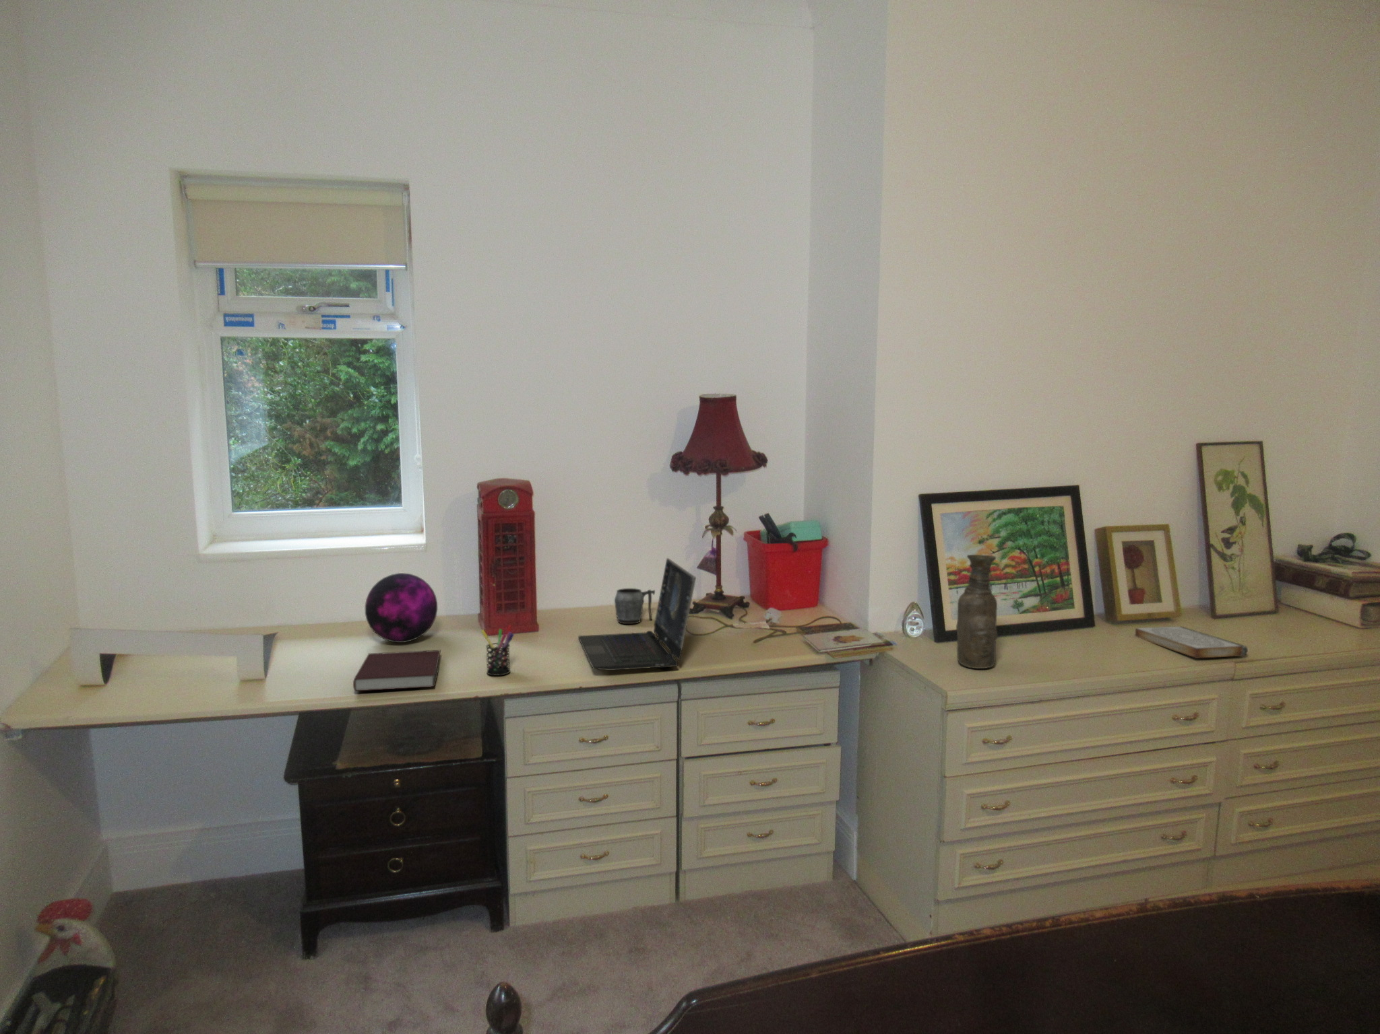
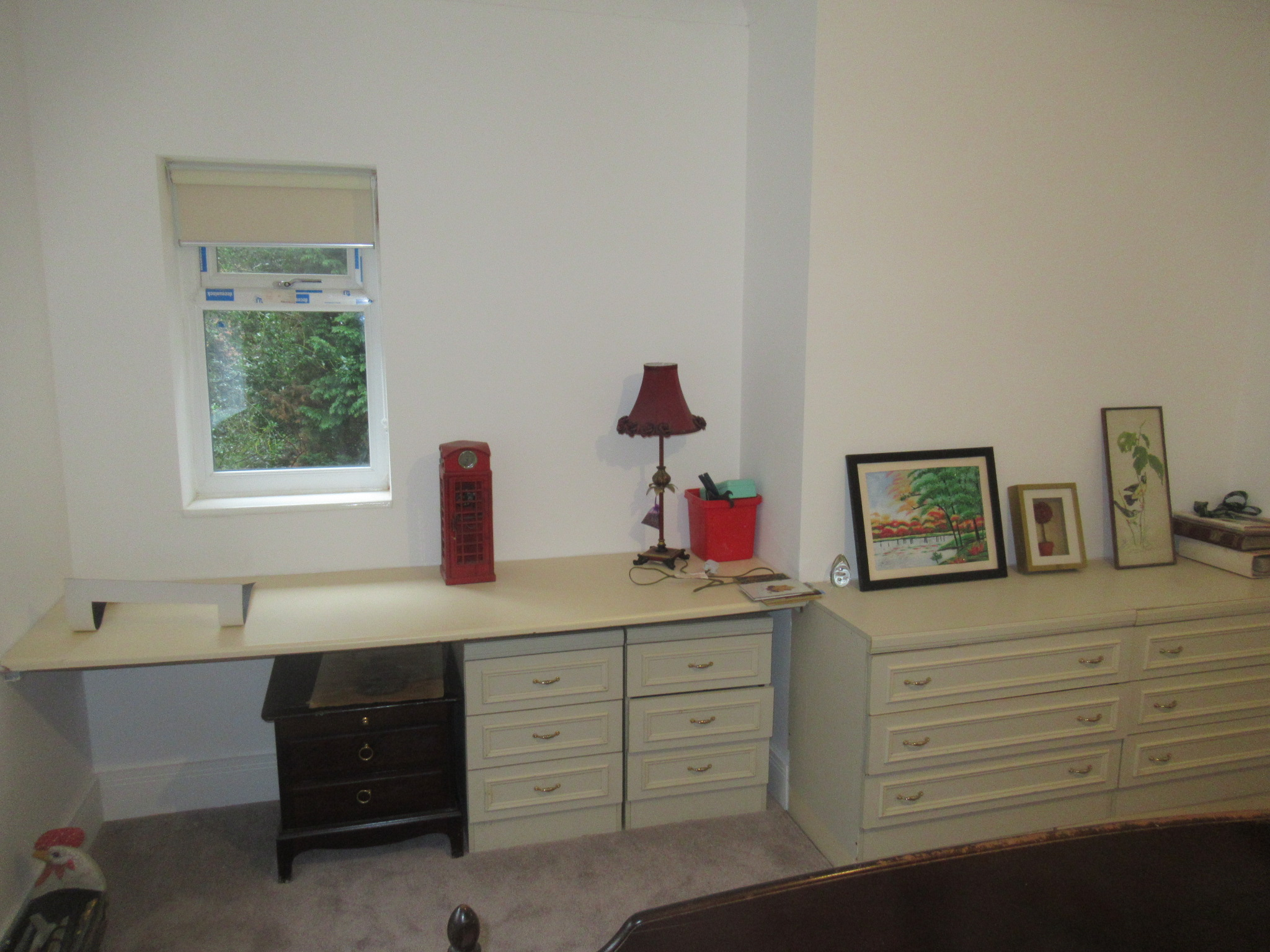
- decorative orb (401, 607)
- pen holder (500, 648)
- vase (978, 610)
- mug (635, 605)
- notebook (400, 669)
- book (1189, 641)
- laptop (633, 633)
